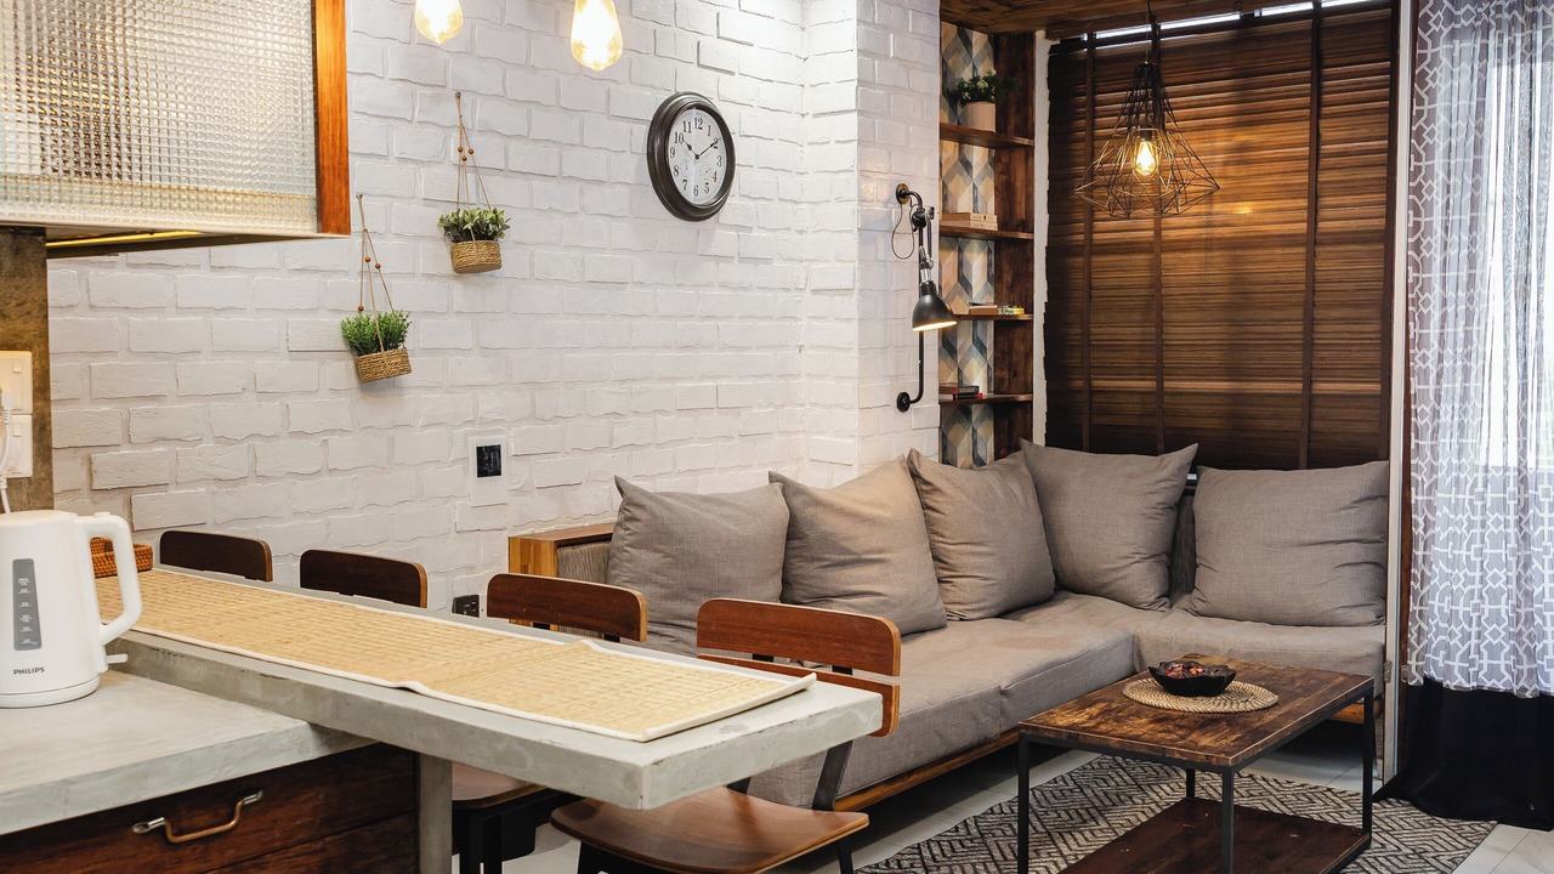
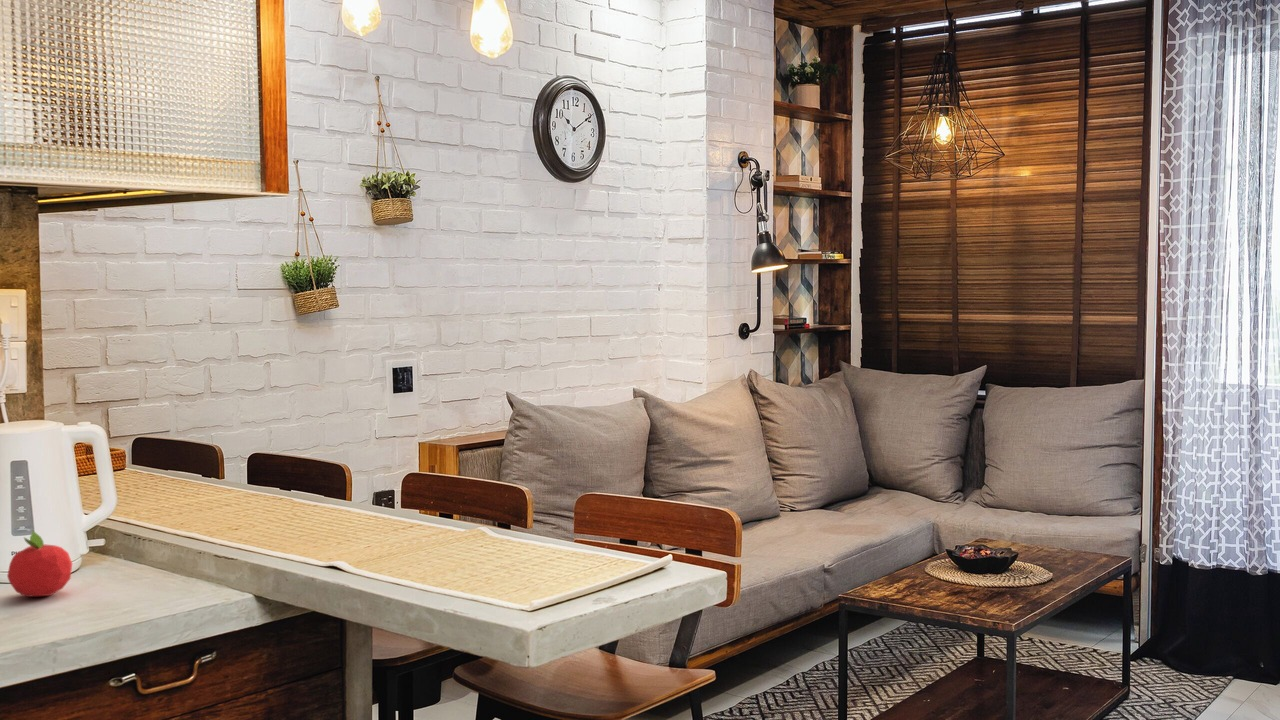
+ apple (40, 563)
